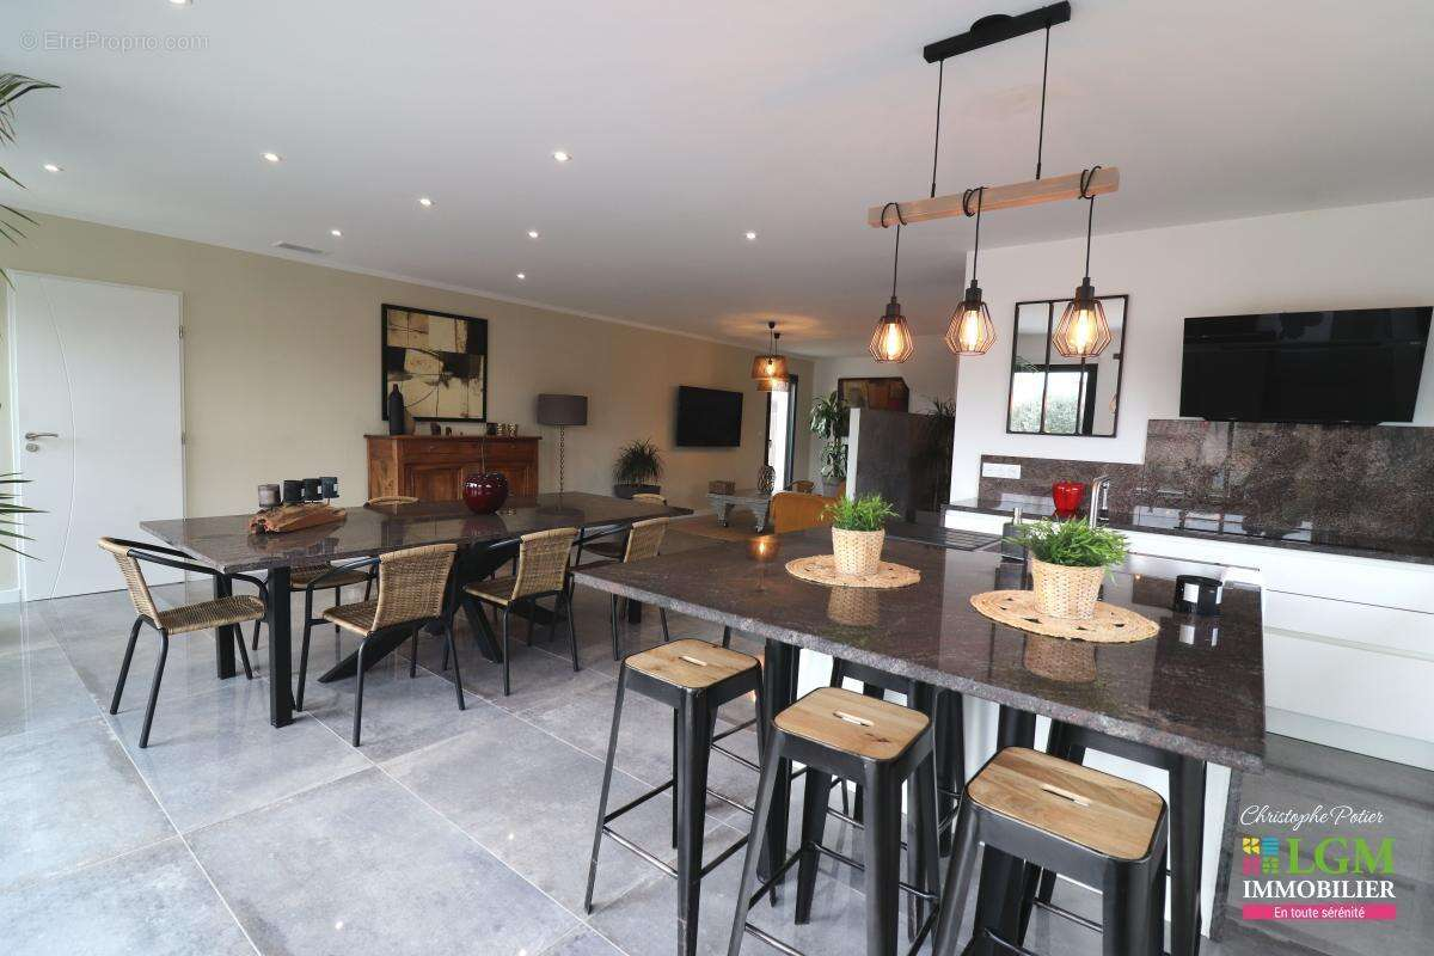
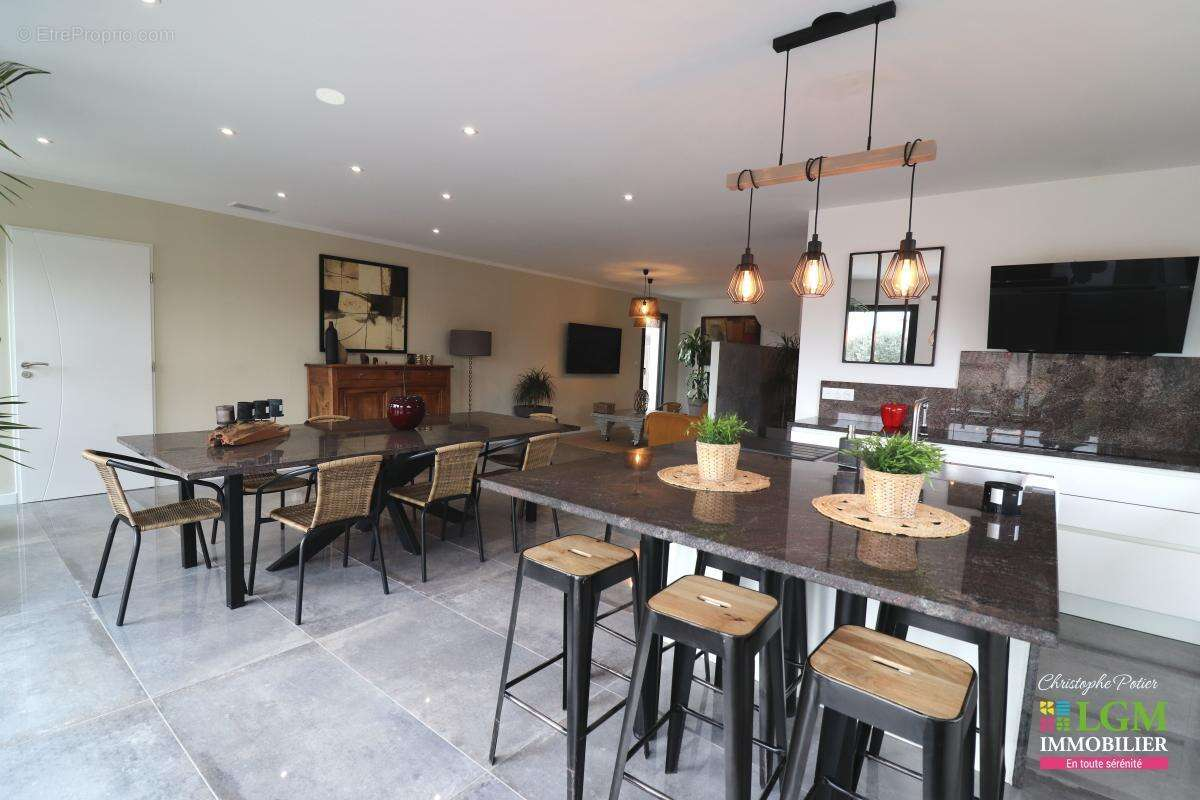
+ smoke detector (330, 96)
